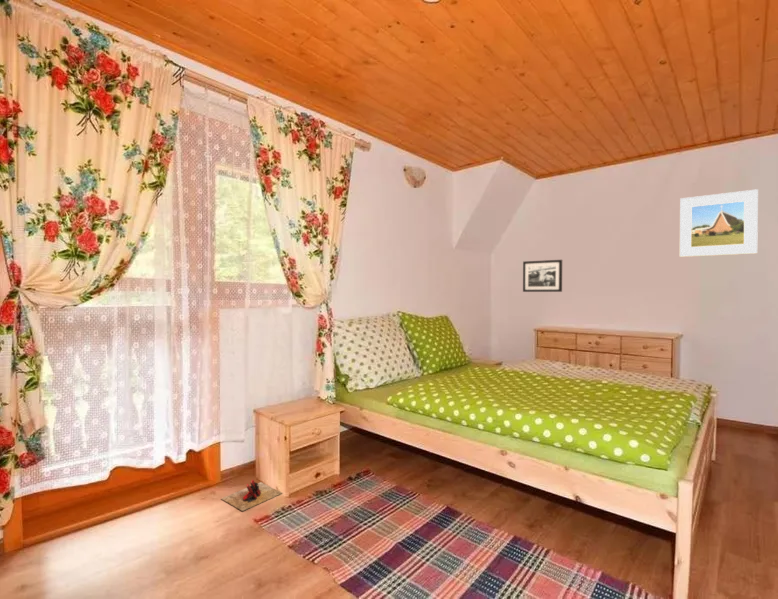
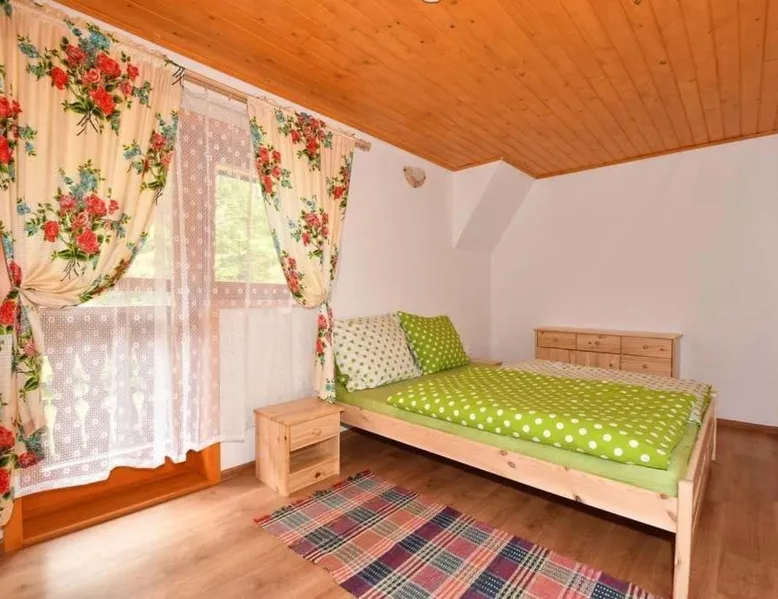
- slippers (252, 488)
- picture frame (542, 276)
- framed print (716, 224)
